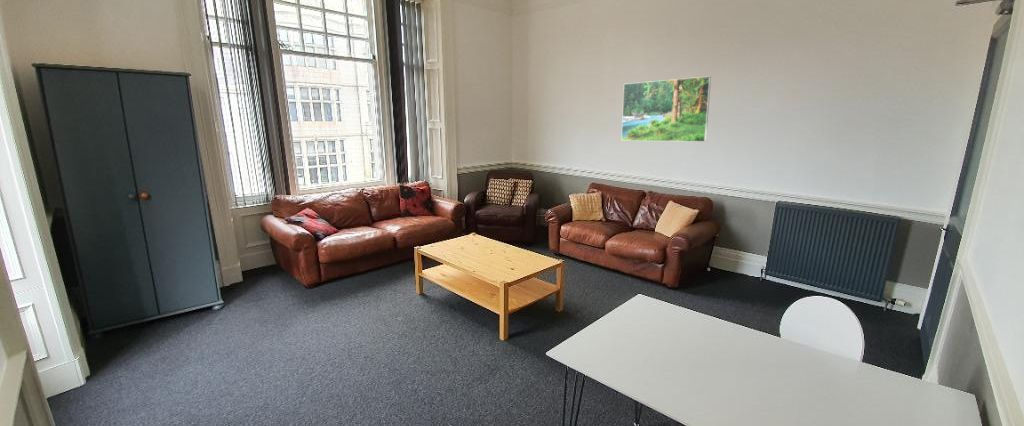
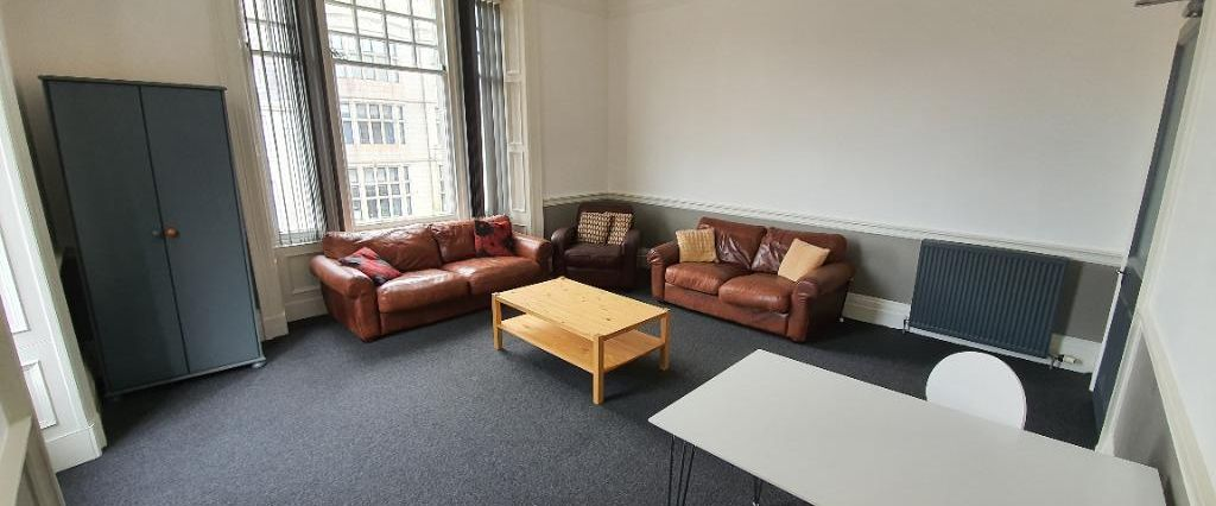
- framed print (662, 111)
